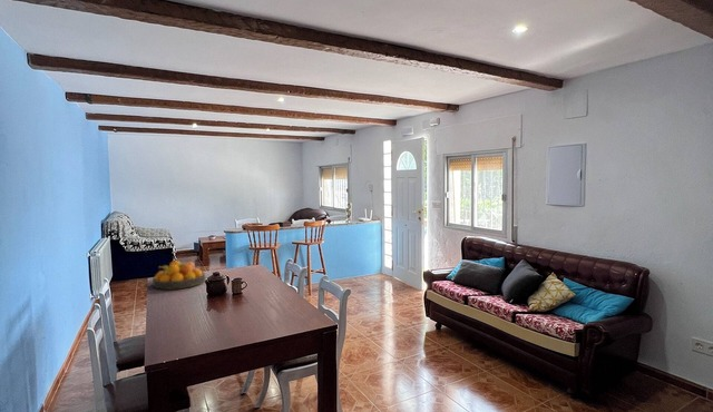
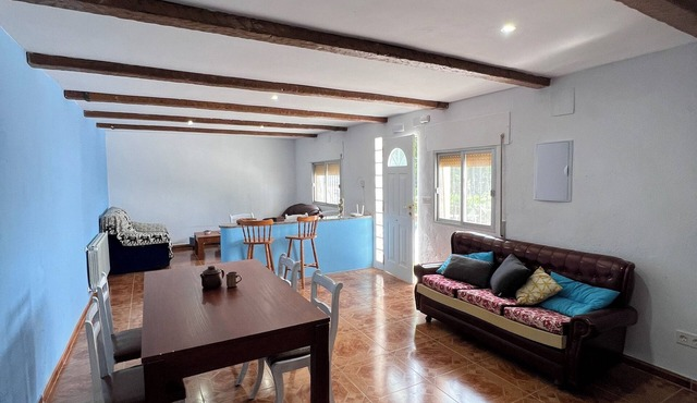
- fruit bowl (179, 272)
